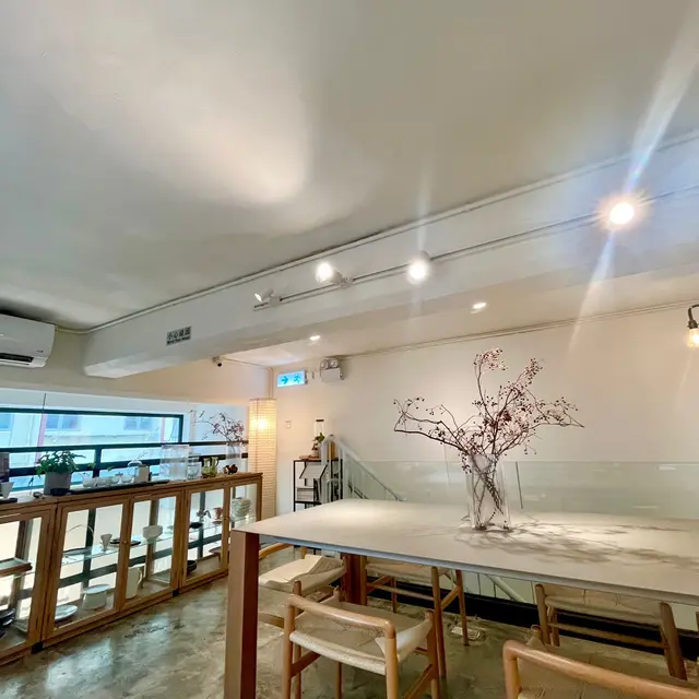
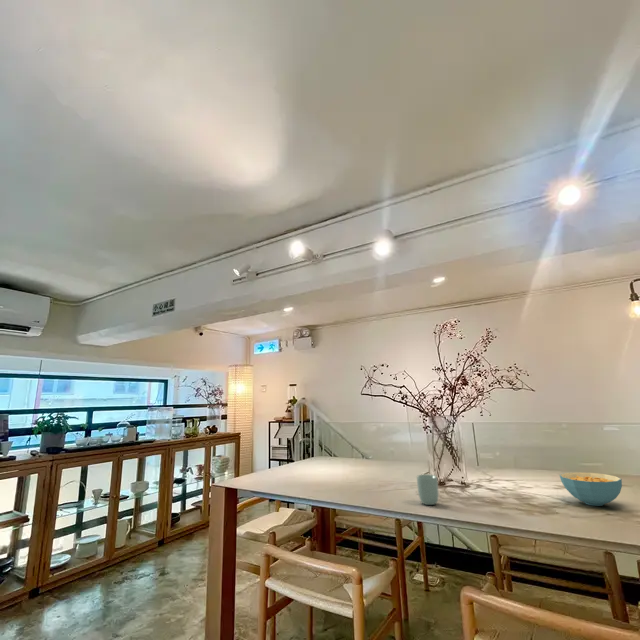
+ cup (428, 489)
+ cereal bowl (591, 490)
